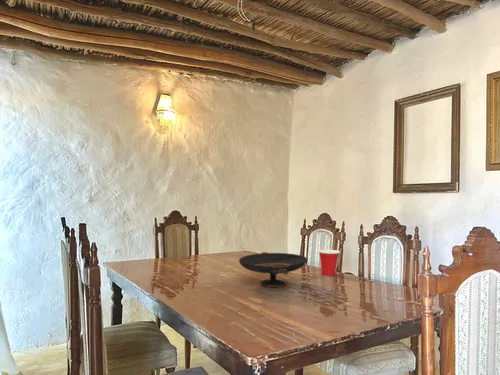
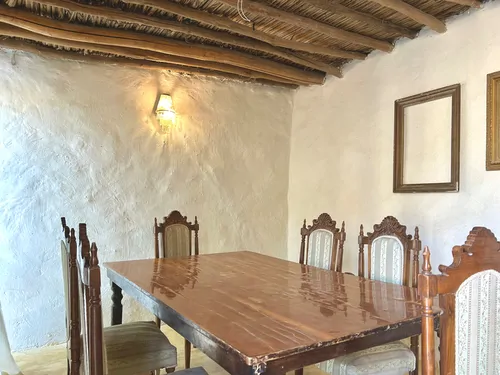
- cup (328, 262)
- decorative bowl (272, 270)
